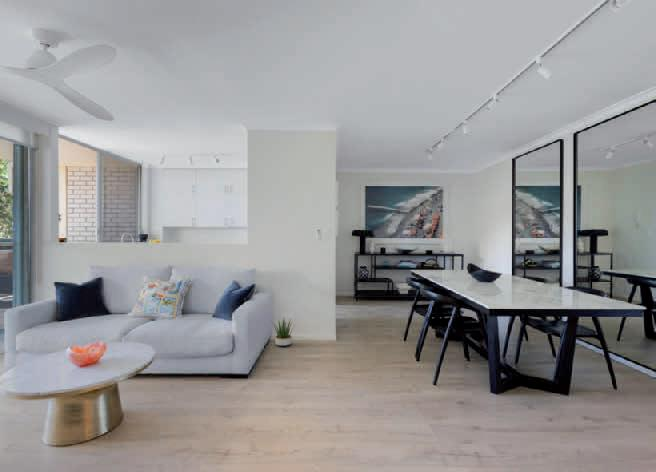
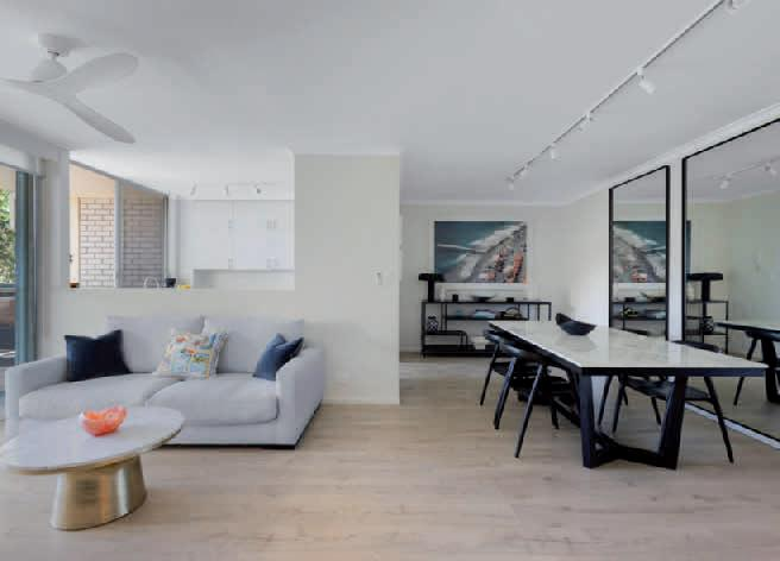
- potted plant (283, 331)
